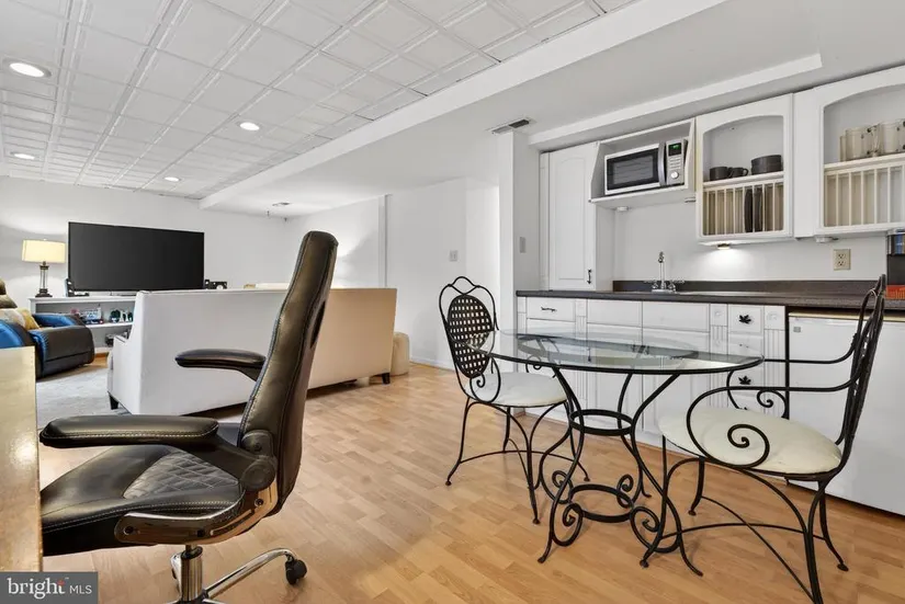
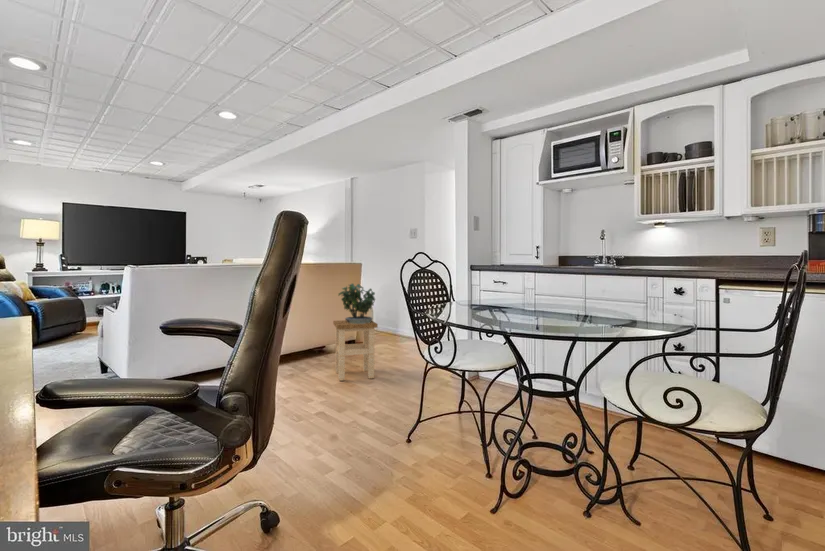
+ stool (354, 348)
+ potted plant (357, 301)
